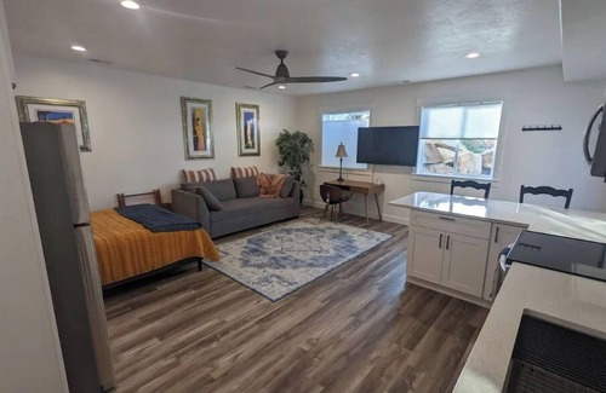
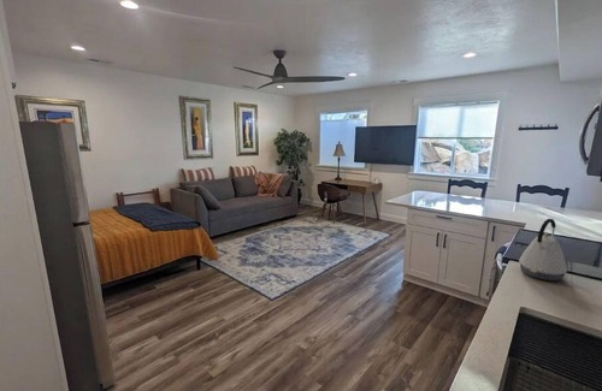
+ kettle (545, 247)
